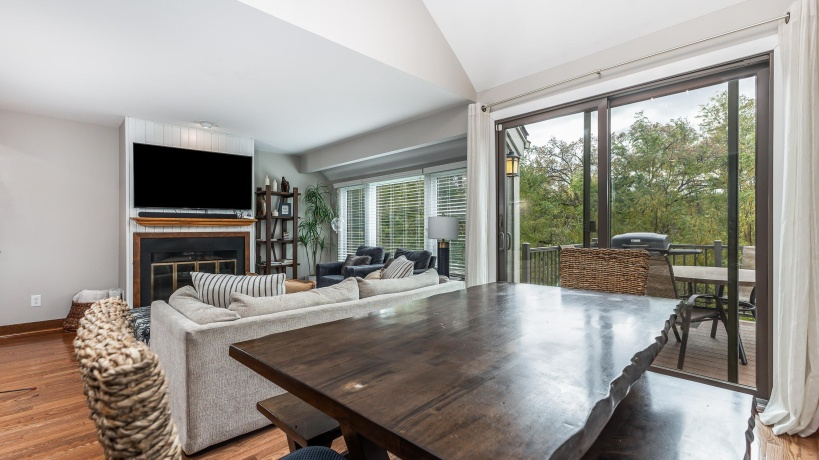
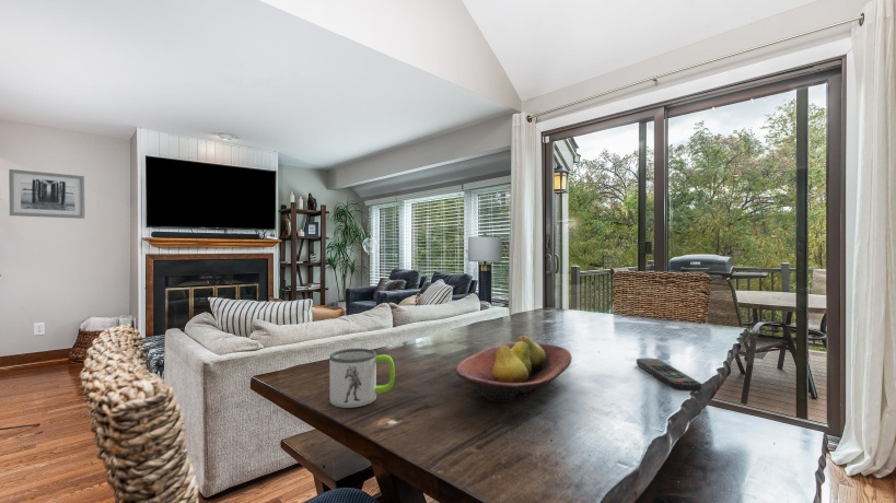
+ remote control (665, 372)
+ fruit bowl (516, 362)
+ wall art (48, 195)
+ mug (362, 375)
